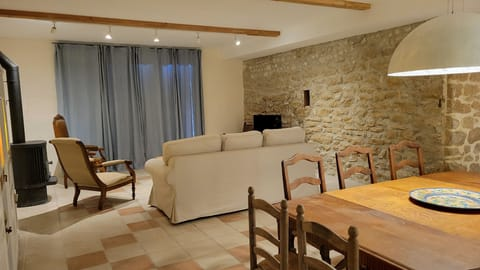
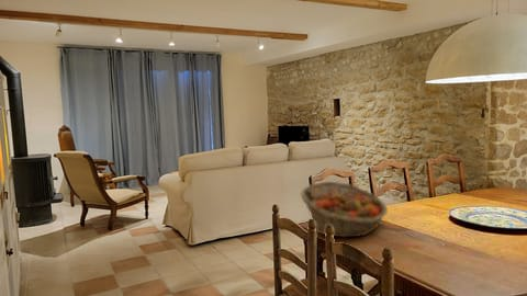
+ fruit basket (344, 207)
